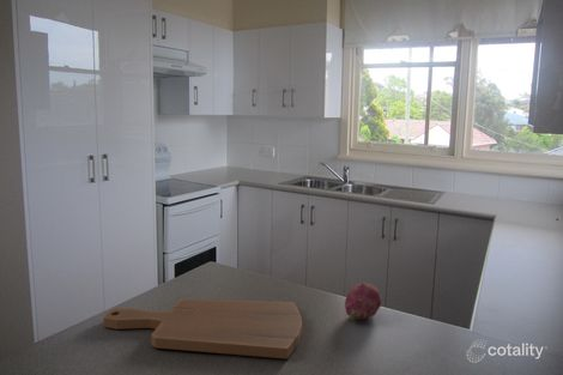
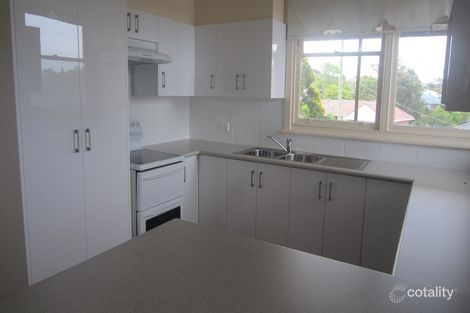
- cutting board (218, 322)
- fruit (362, 300)
